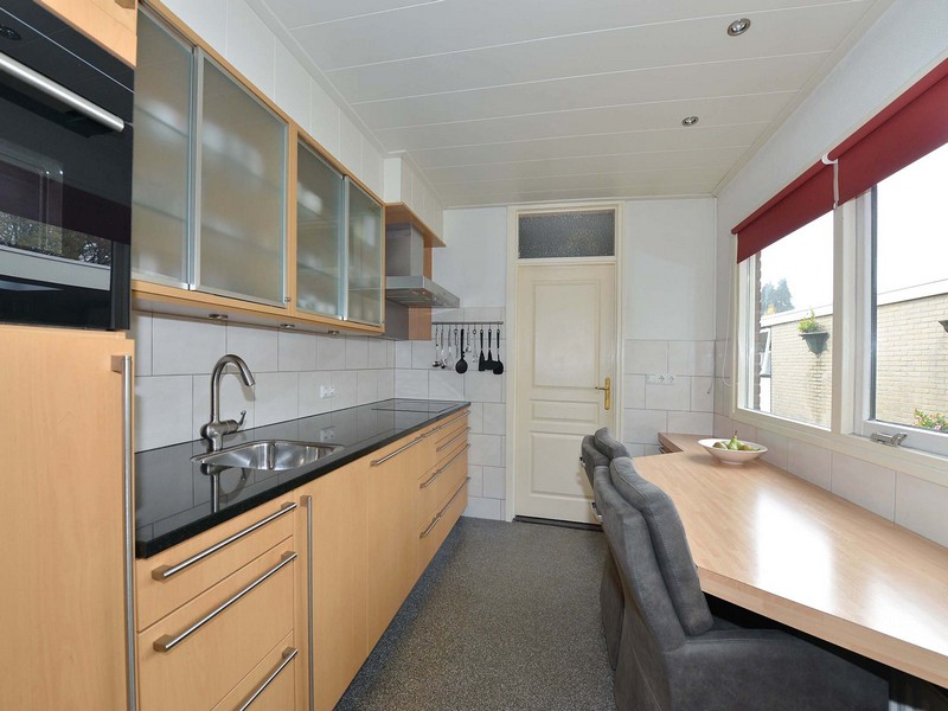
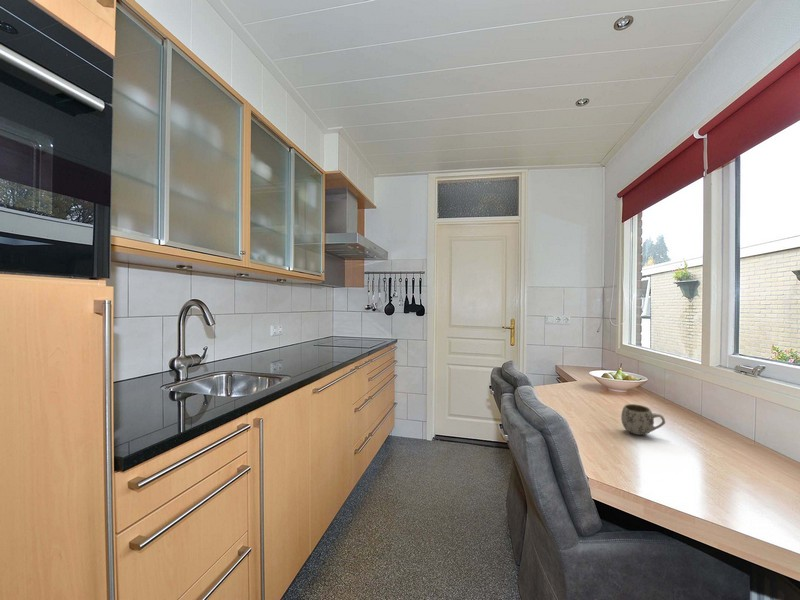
+ mug (642, 420)
